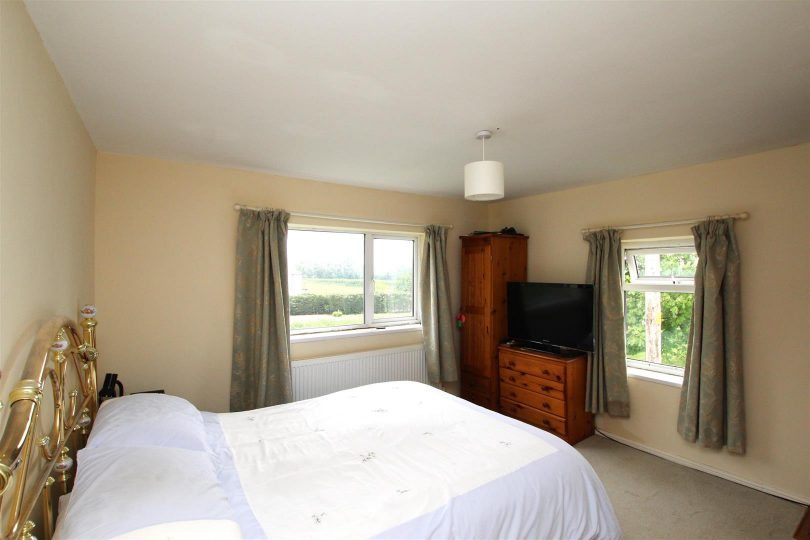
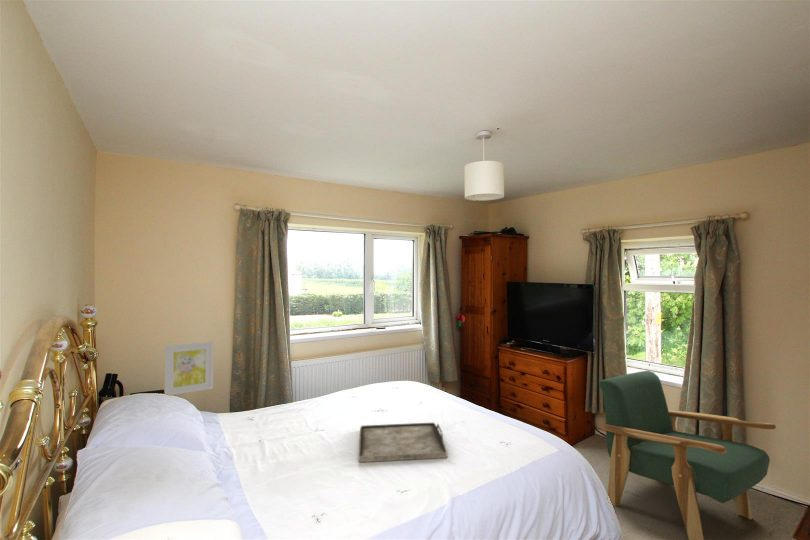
+ armchair (679, 447)
+ wall art (189, 367)
+ serving tray (400, 435)
